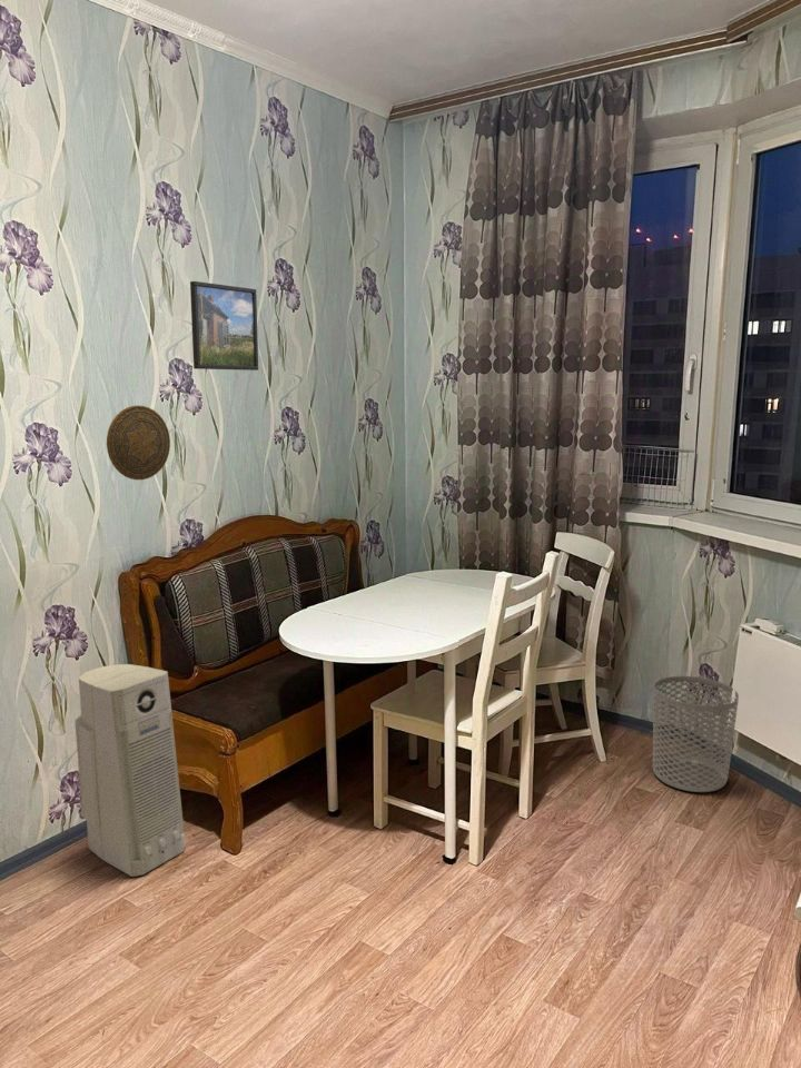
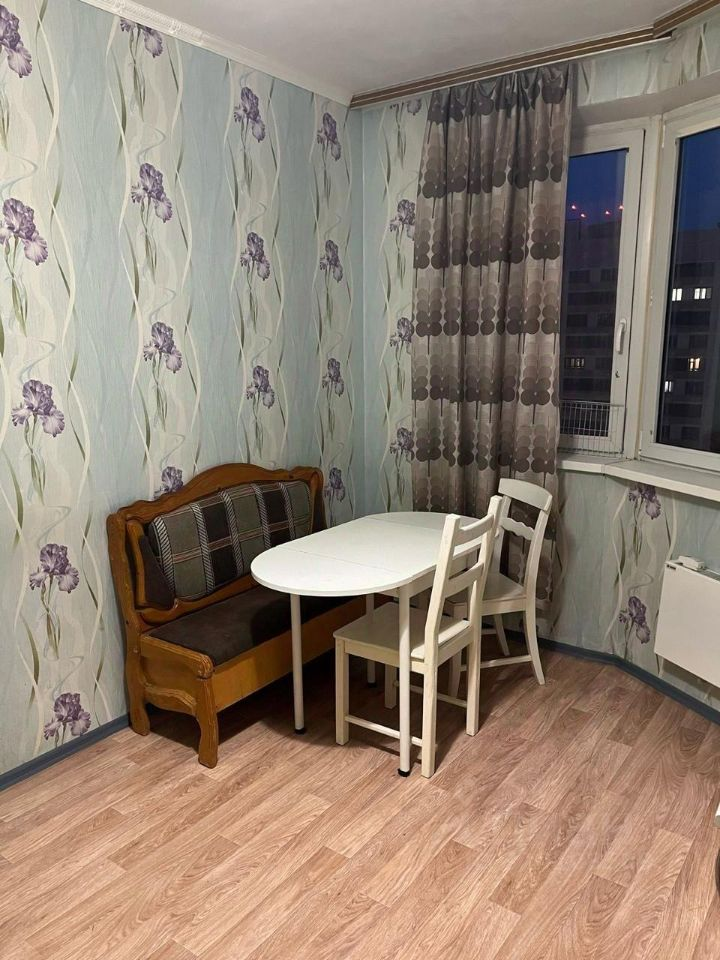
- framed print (226, 327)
- air purifier (126, 762)
- decorative plate (141, 443)
- waste bin (692, 732)
